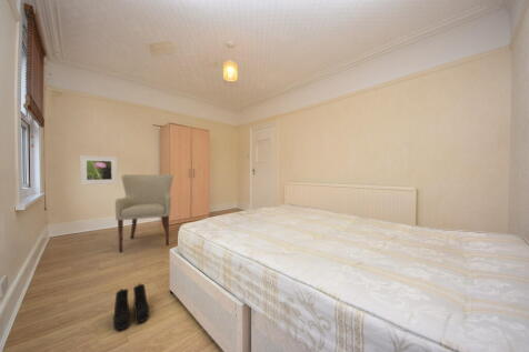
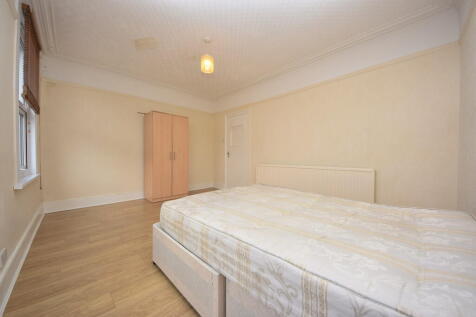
- chair (148, 208)
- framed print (99, 170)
- boots (133, 302)
